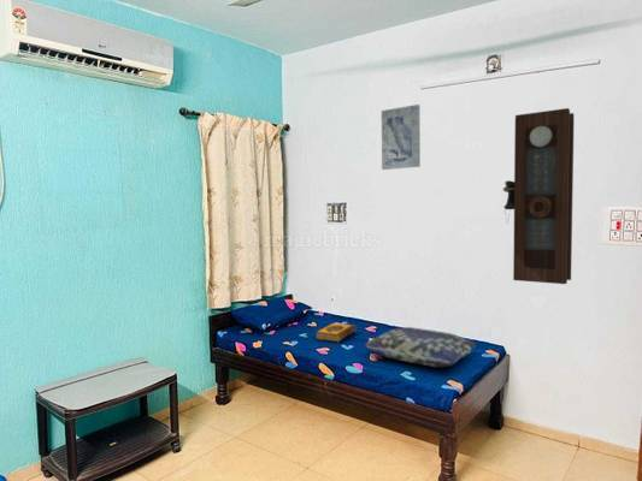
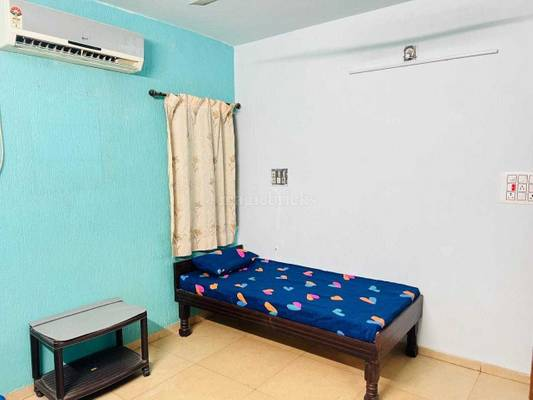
- pendulum clock (535, 198)
- cushion (420, 345)
- hardback book (336, 332)
- wall art (400, 137)
